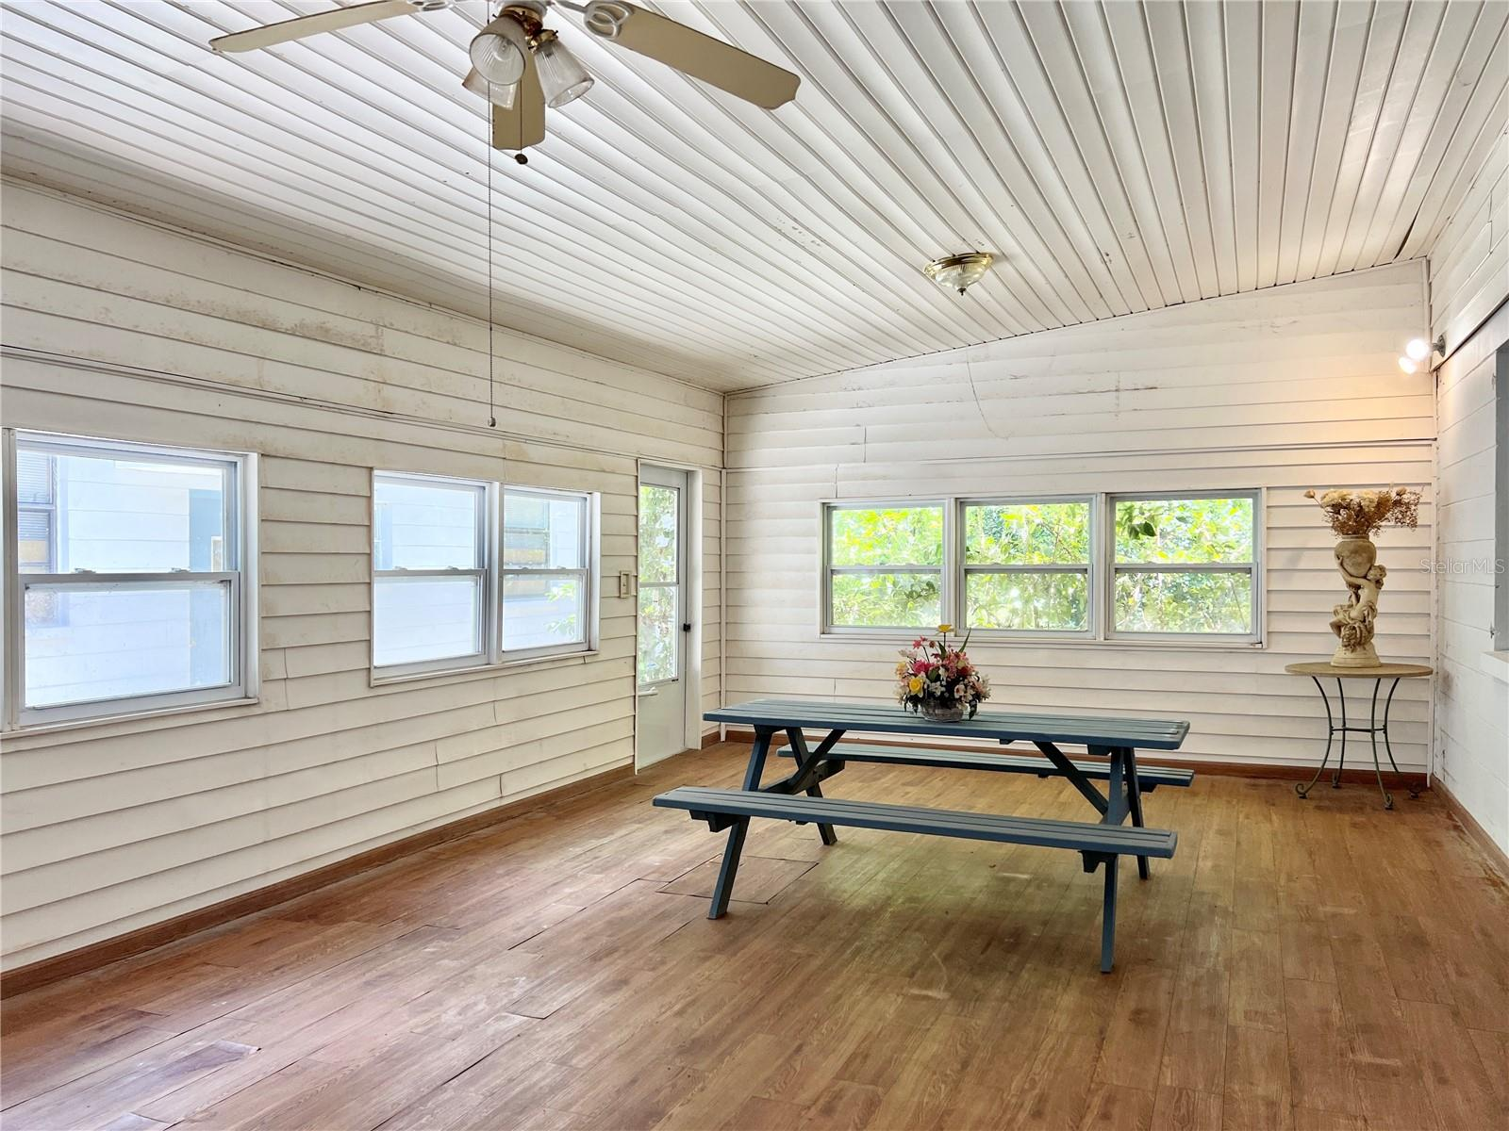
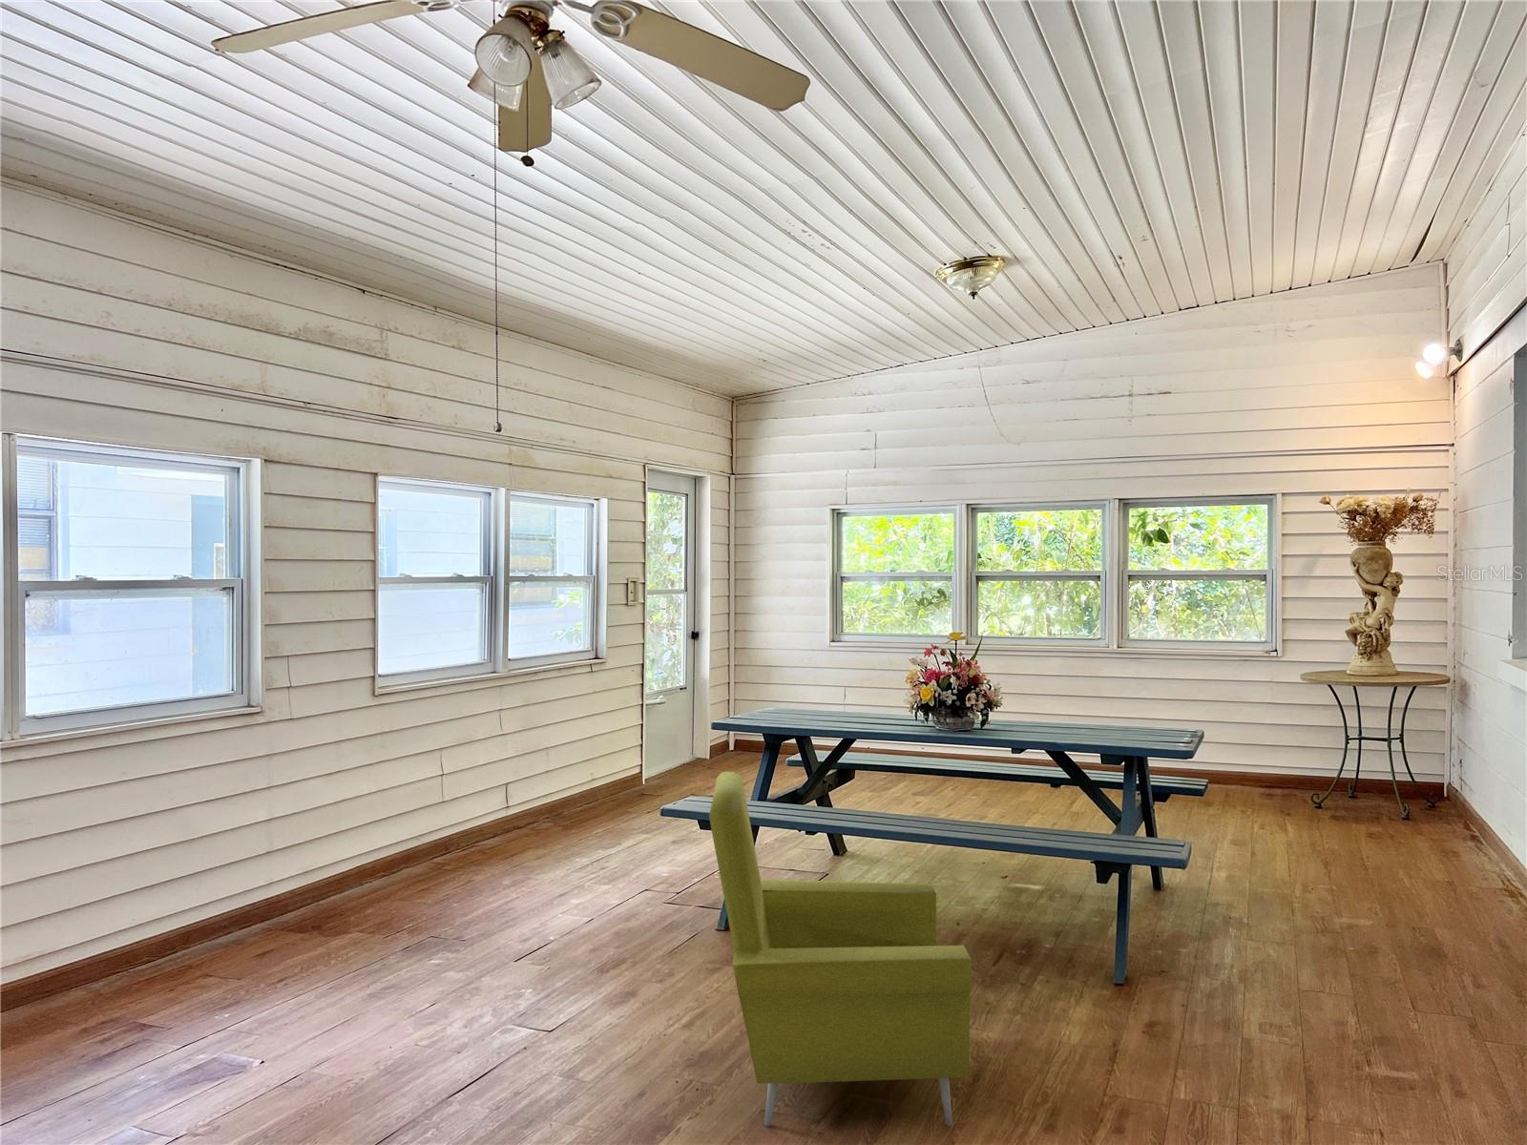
+ armchair (834, 933)
